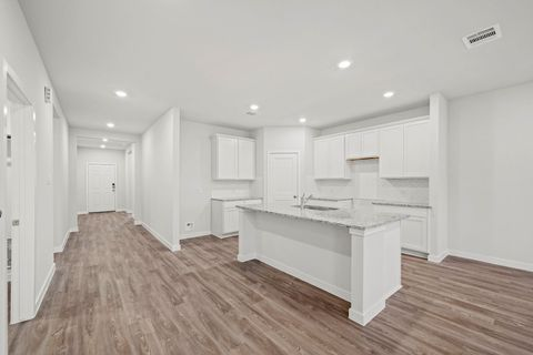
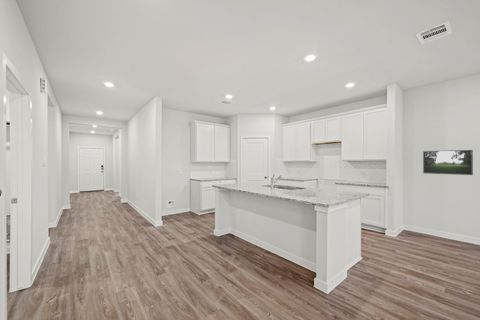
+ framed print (446, 162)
